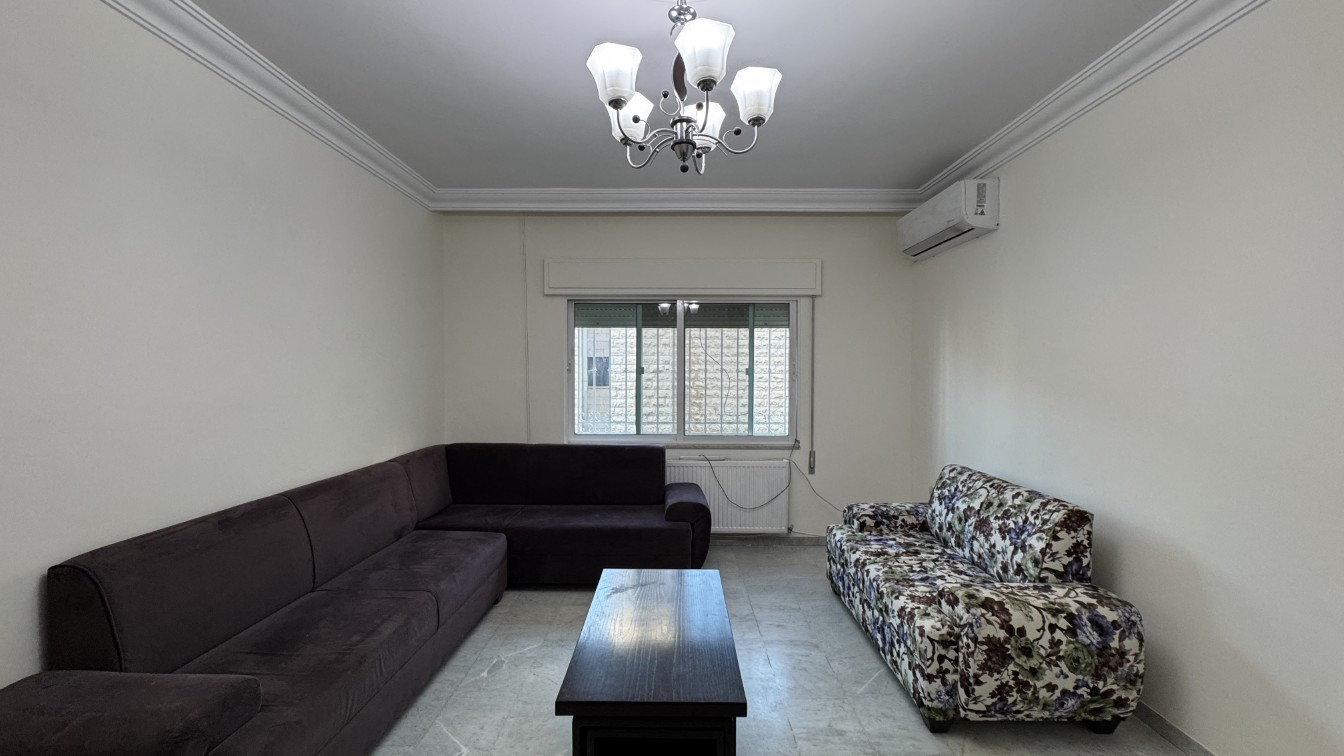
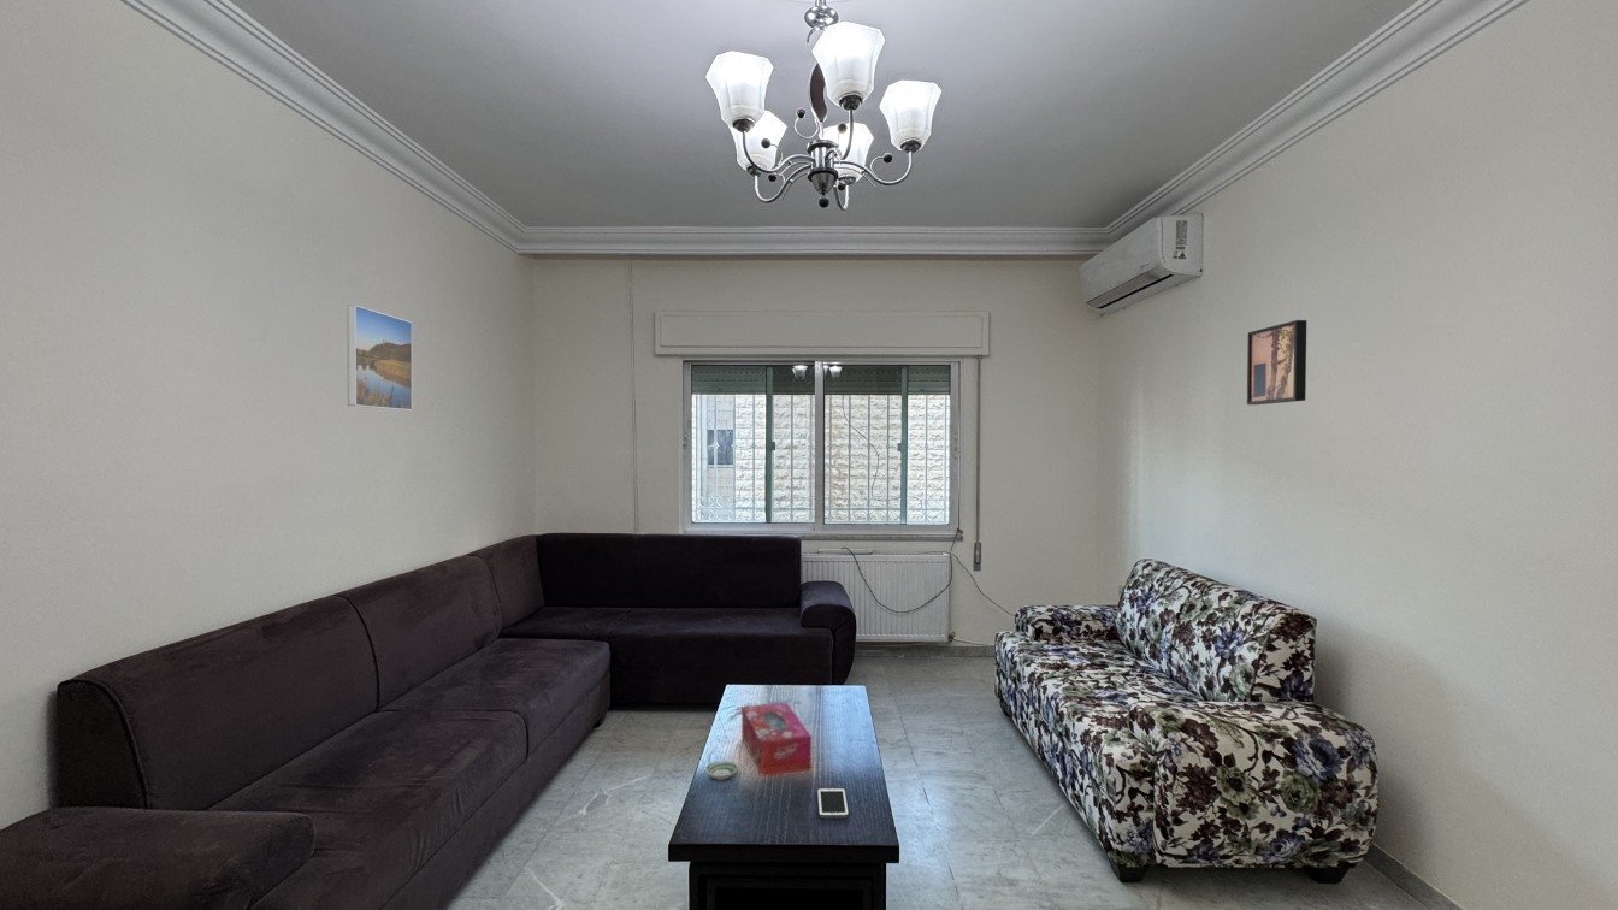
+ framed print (382, 361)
+ saucer (721, 772)
+ tissue box (774, 735)
+ wall art (1275, 365)
+ cell phone (832, 802)
